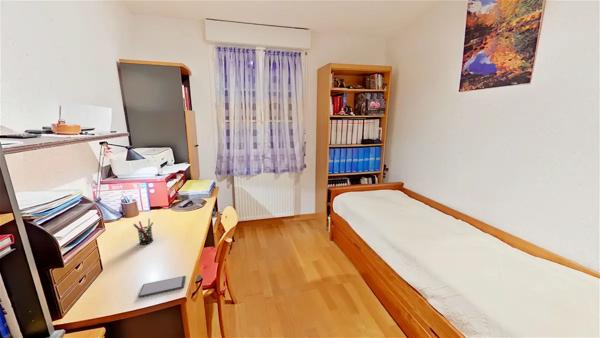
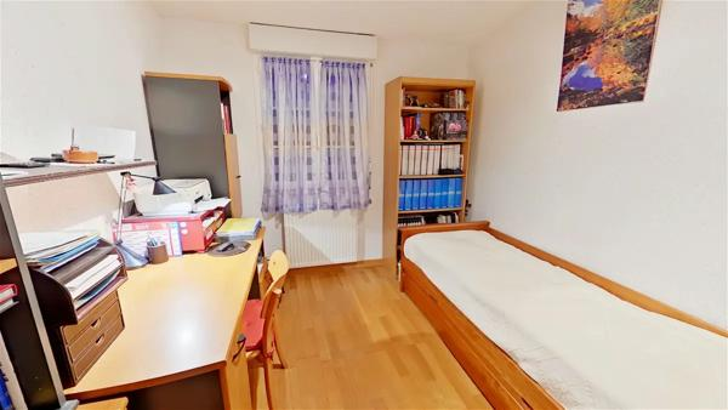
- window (163, 285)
- pen holder (145, 230)
